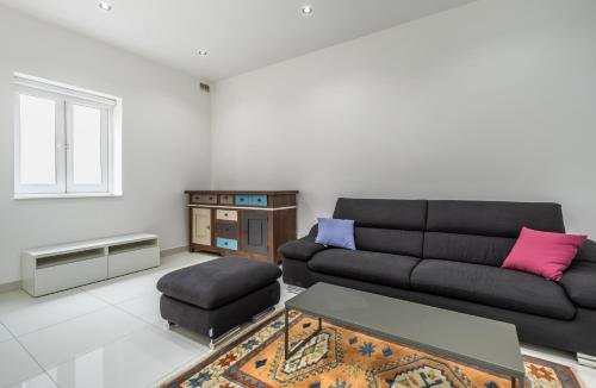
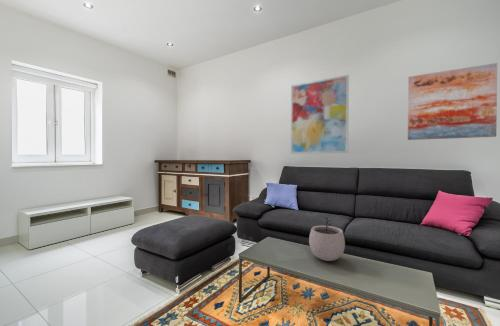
+ wall art (448, 104)
+ wall art (318, 117)
+ plant pot (326, 237)
